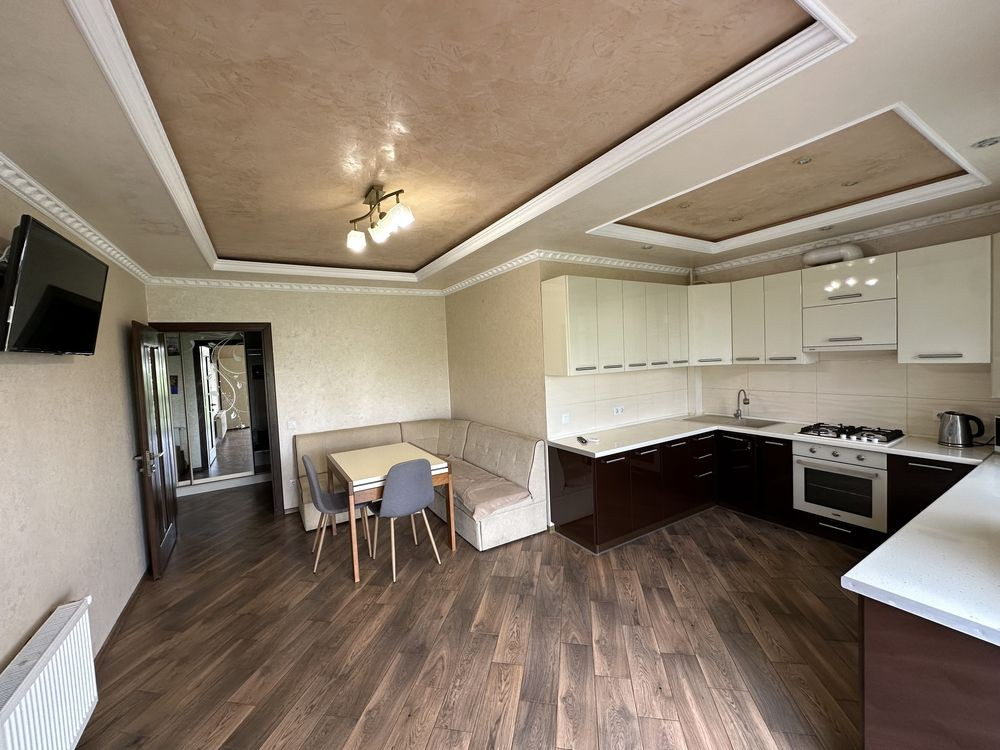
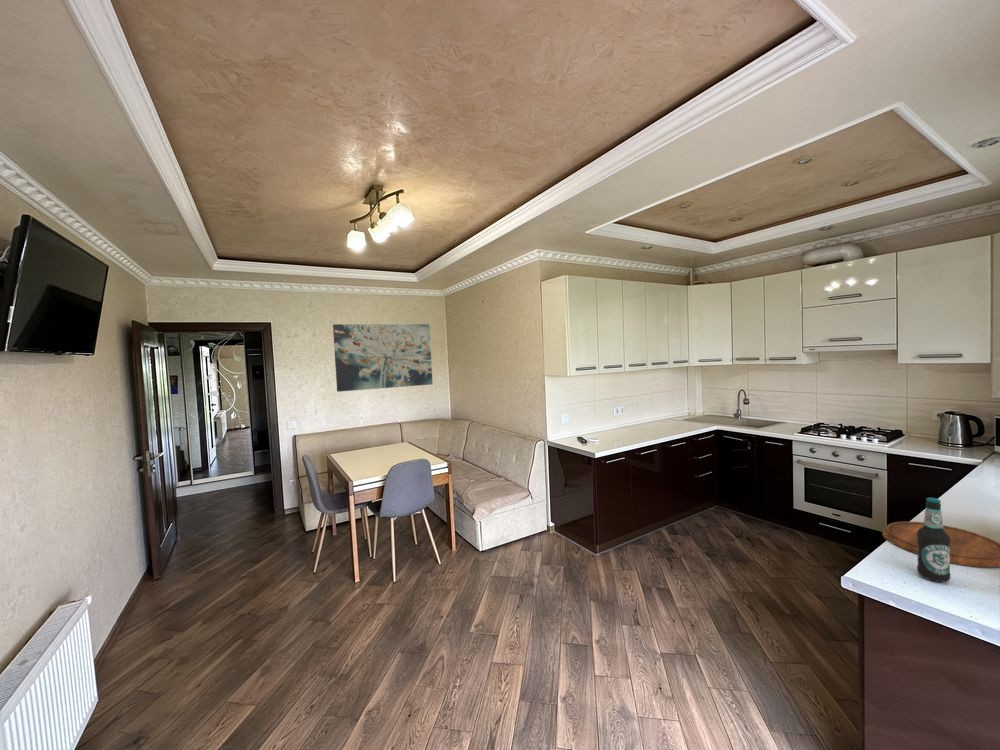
+ wall art (385, 356)
+ cutting board (950, 541)
+ bottle (933, 538)
